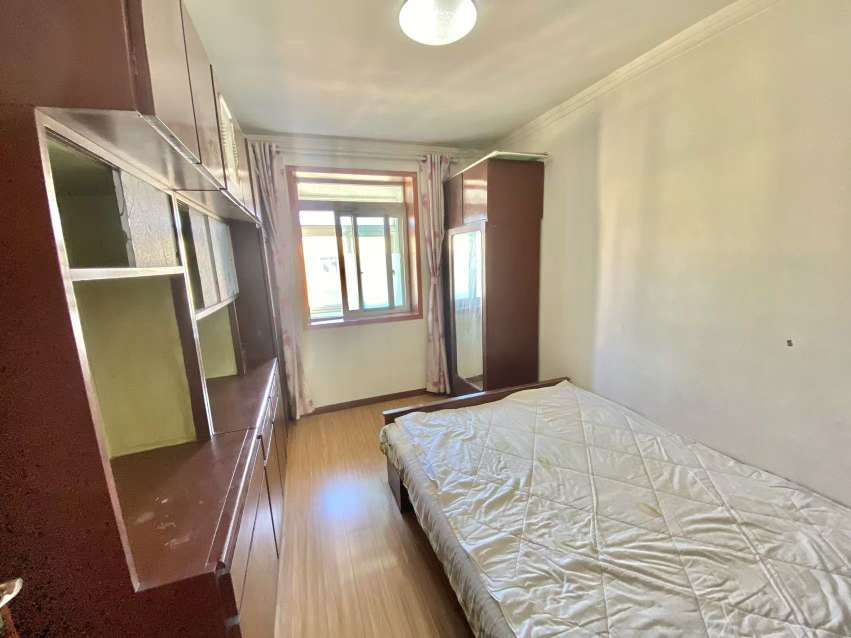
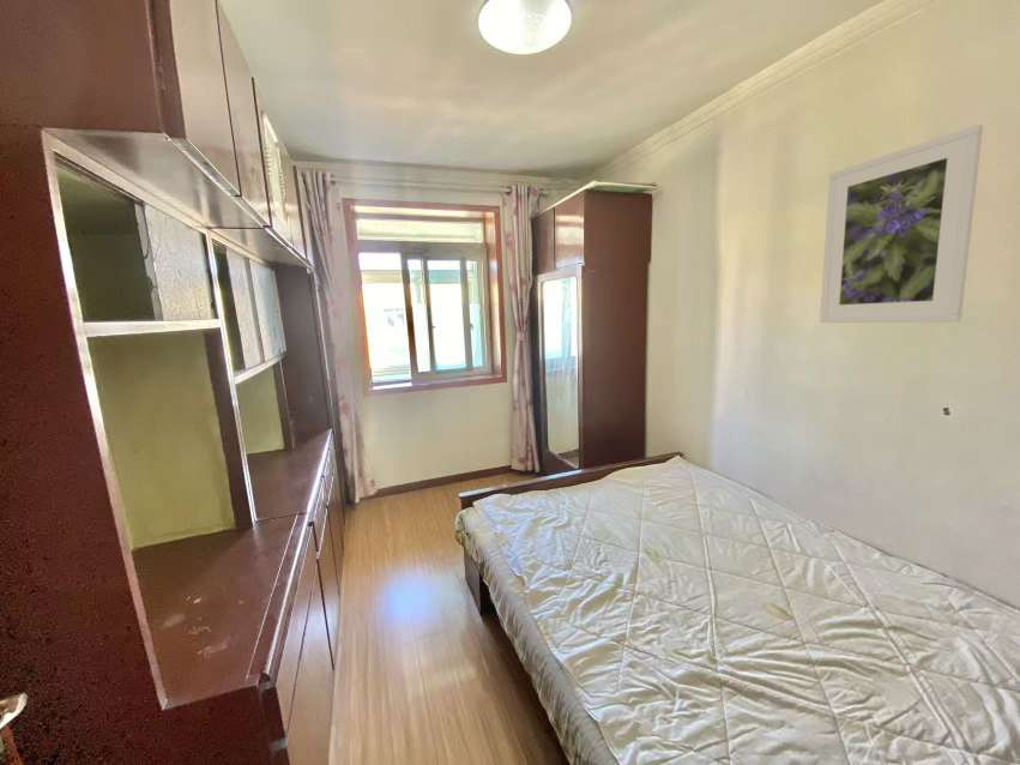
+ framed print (888, 239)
